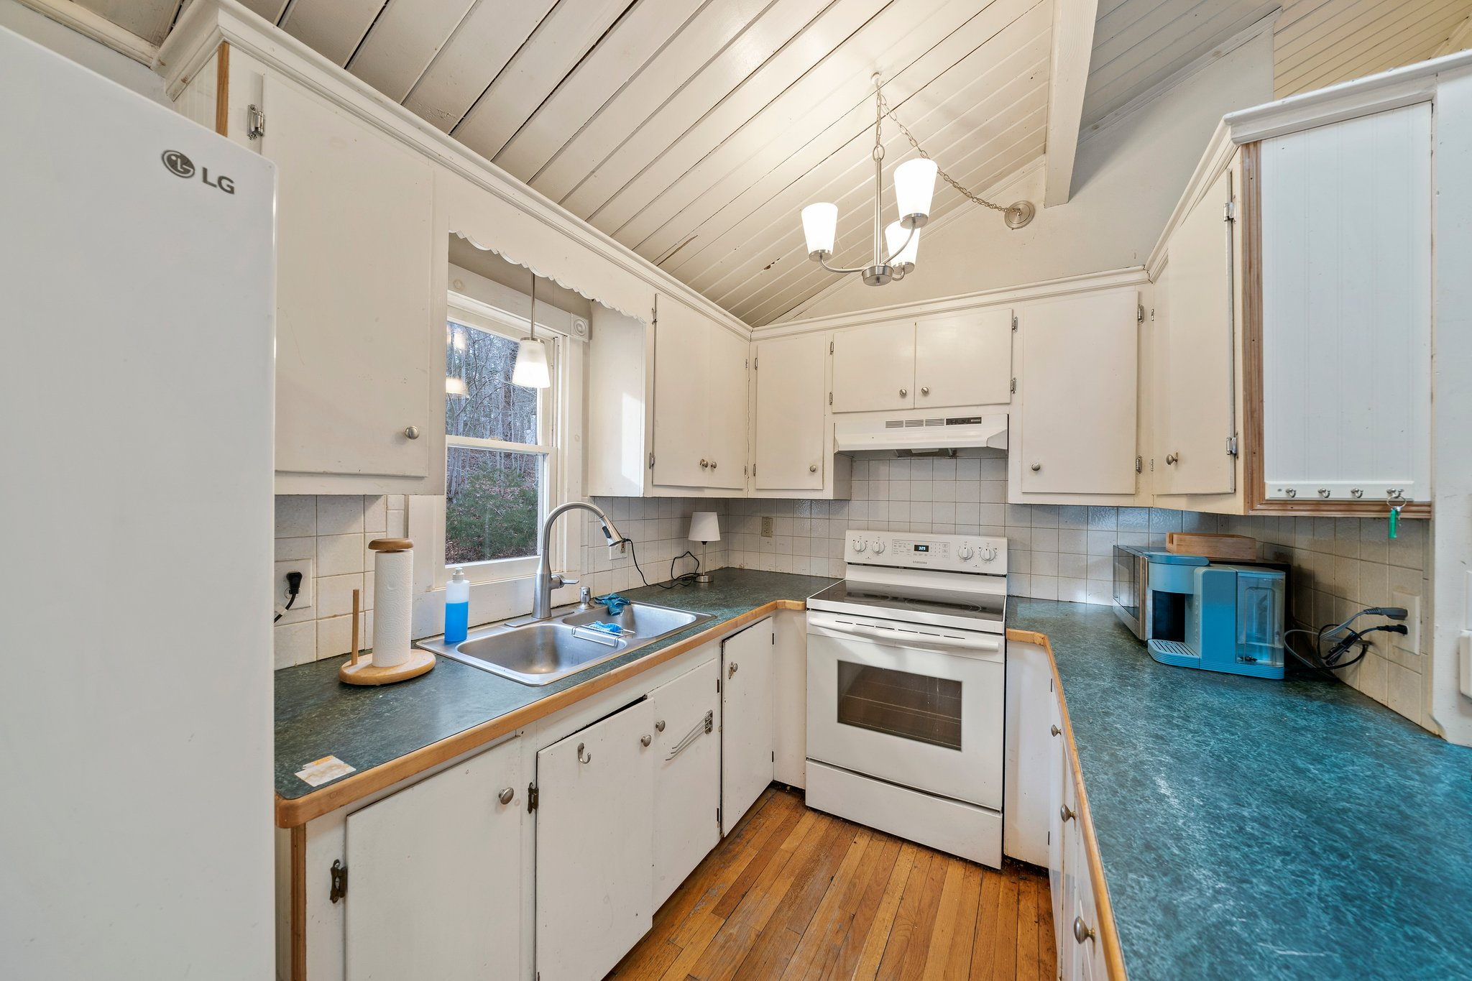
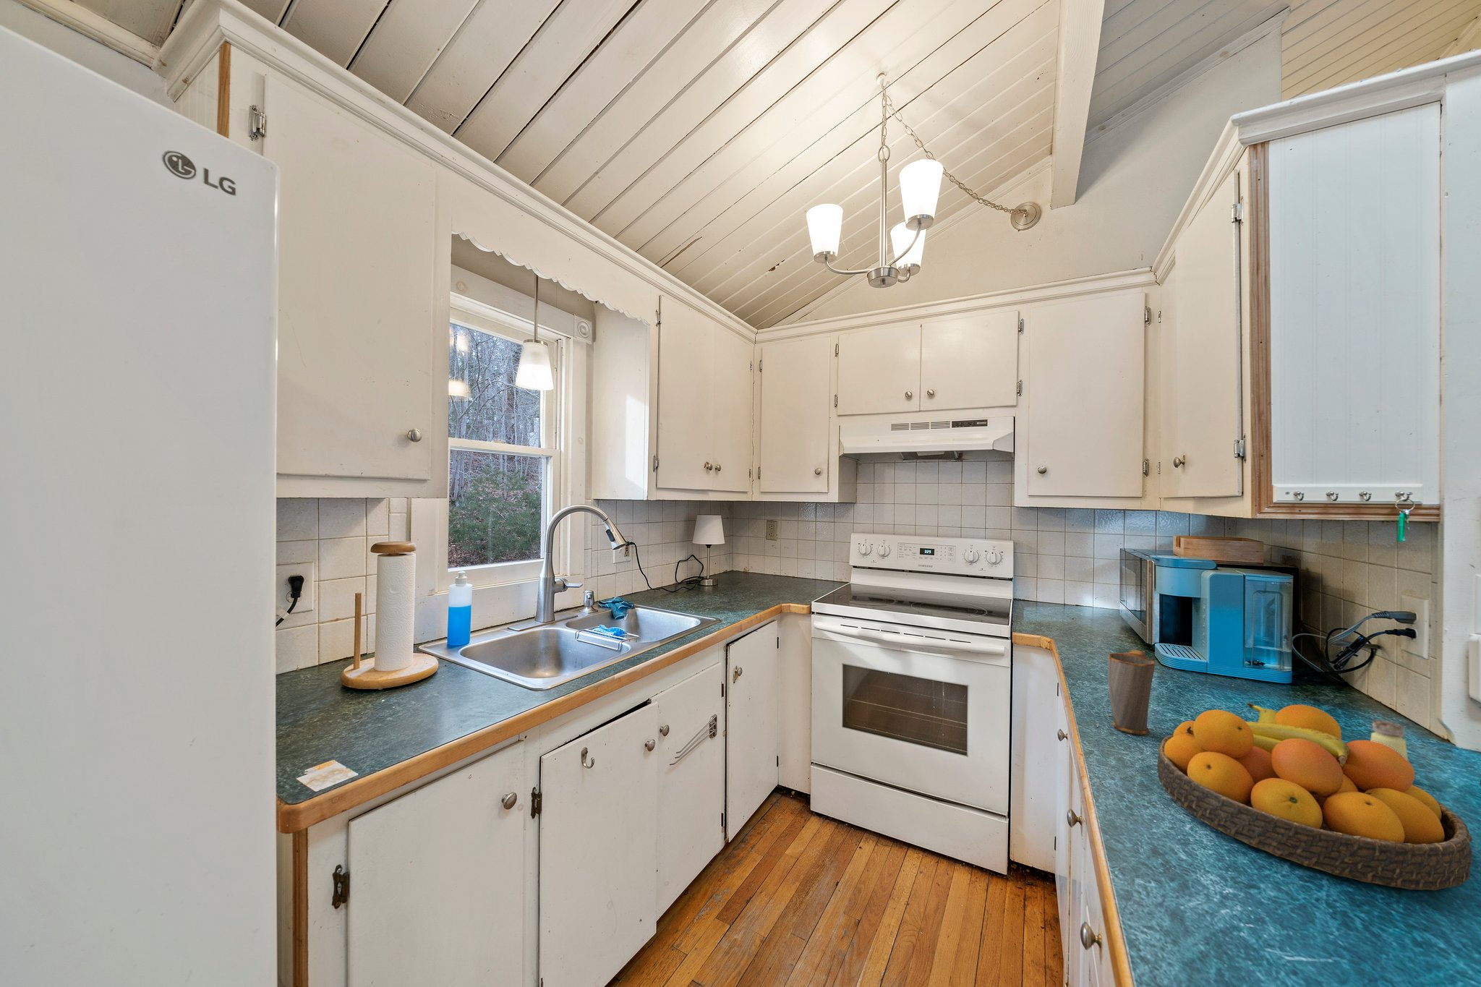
+ fruit bowl (1291, 764)
+ mug (1132, 691)
+ saltshaker (1390, 746)
